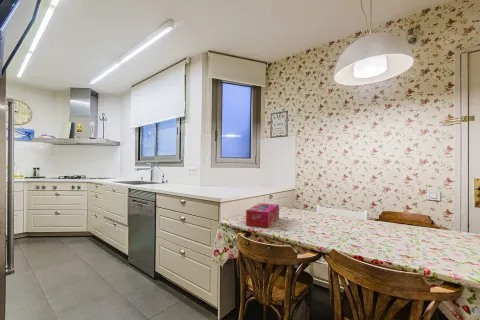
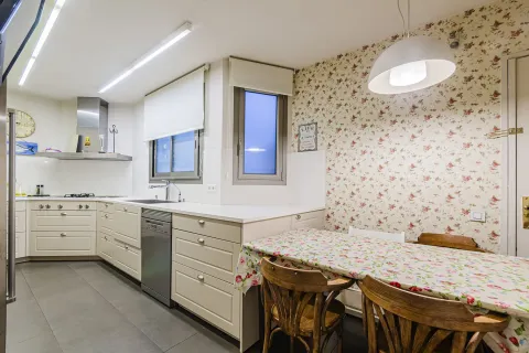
- tissue box (263, 214)
